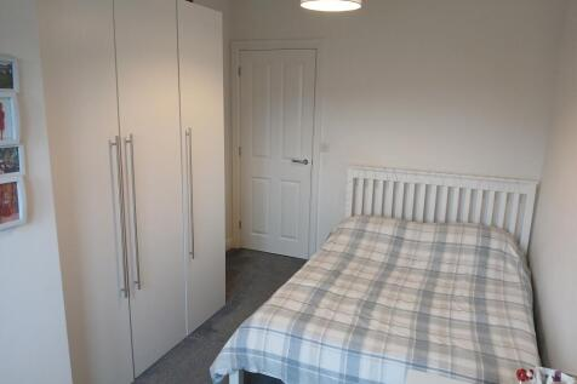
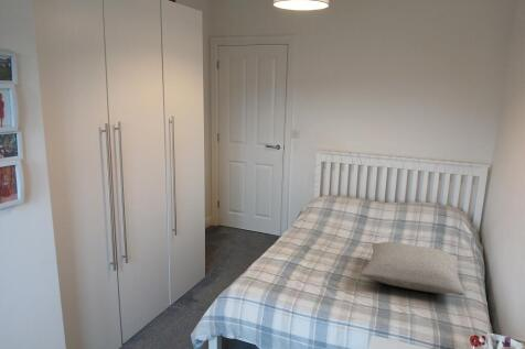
+ pillow (411, 265)
